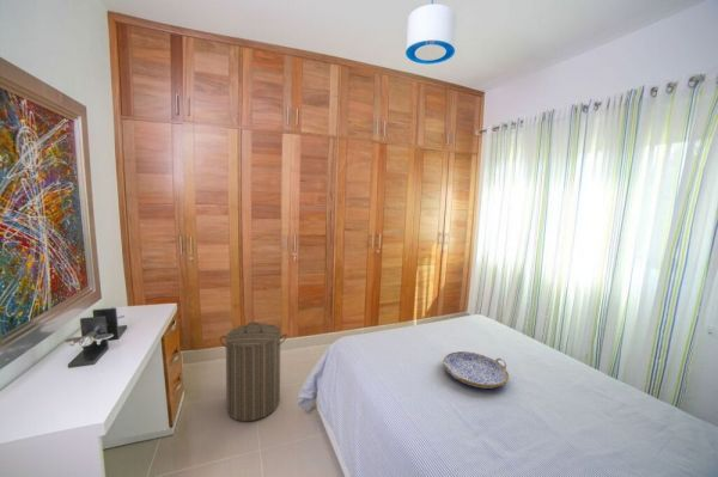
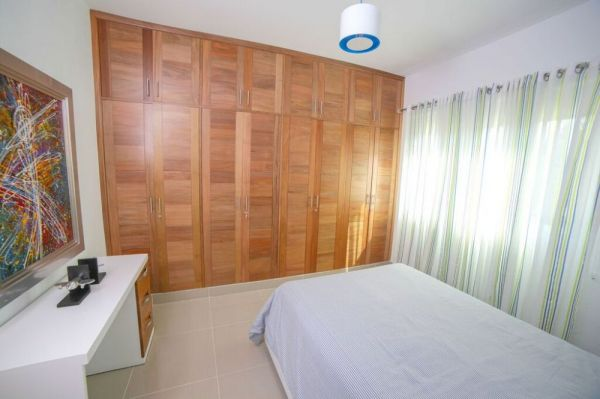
- laundry hamper (254, 362)
- serving tray (474, 367)
